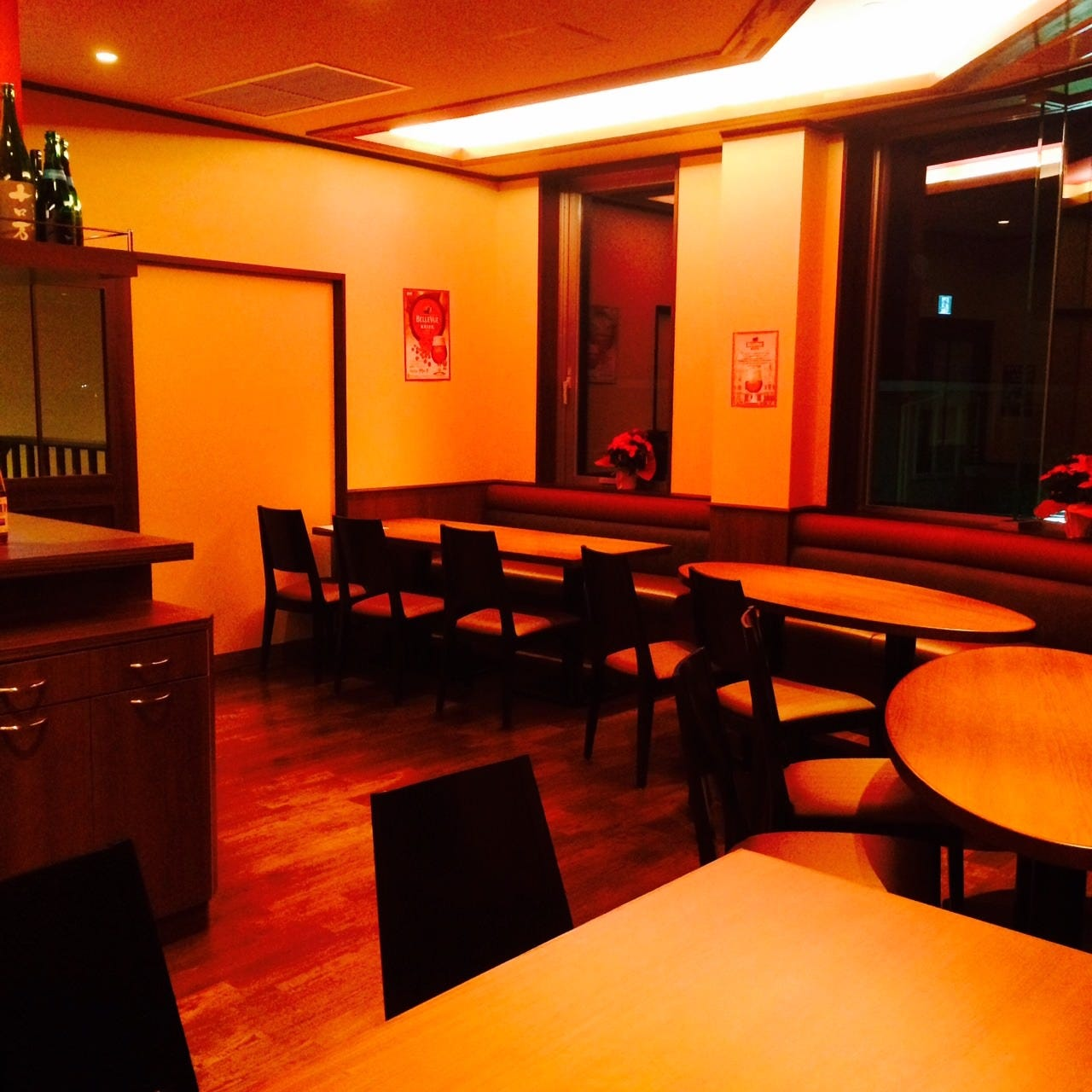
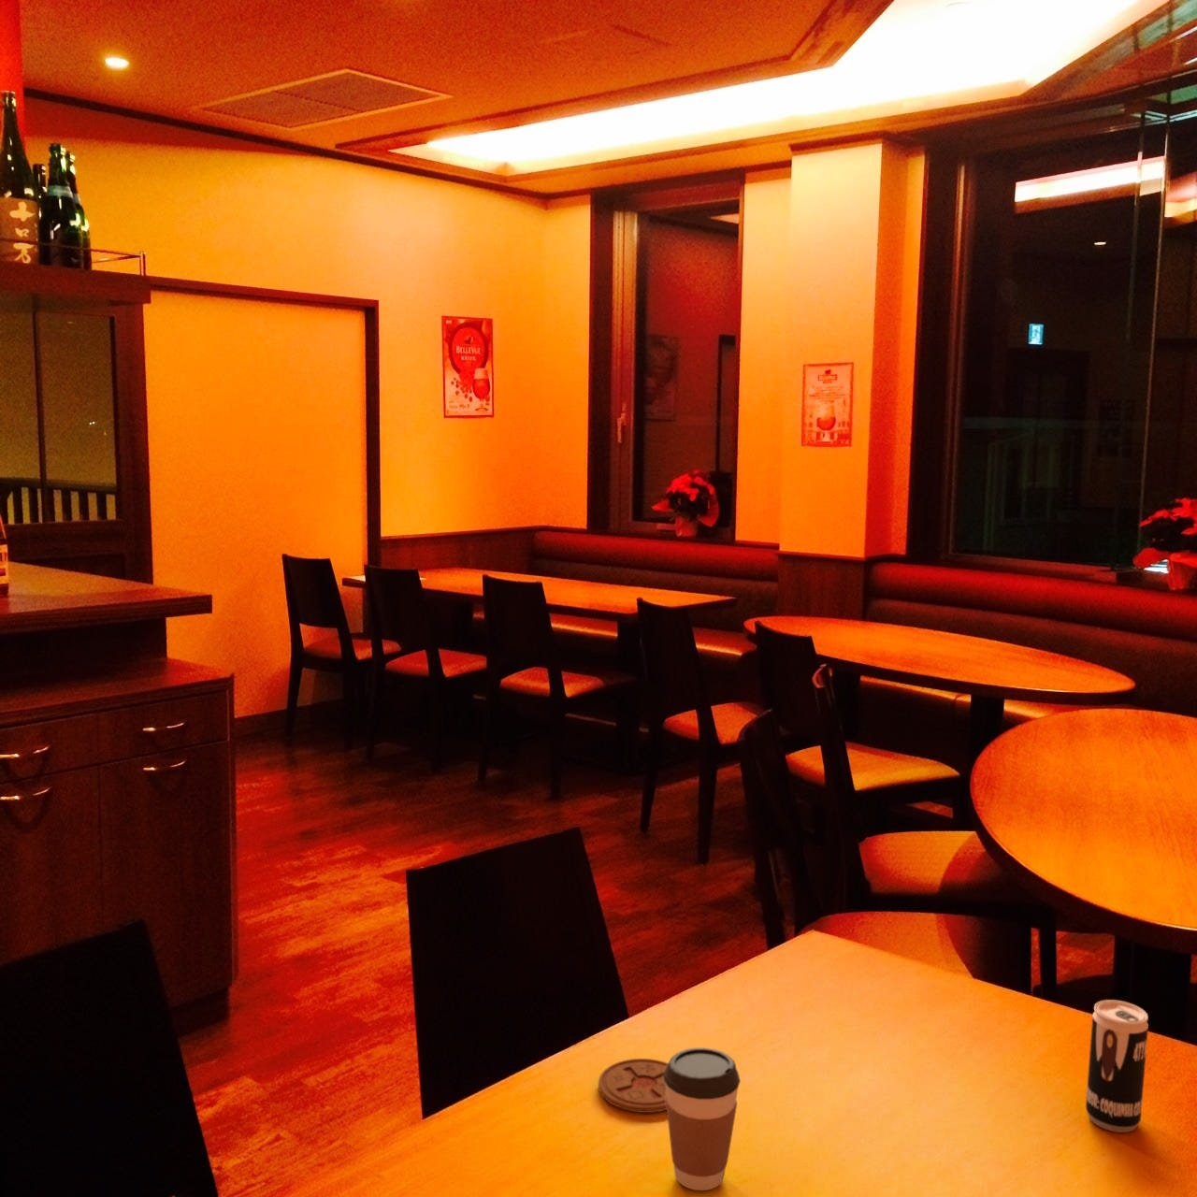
+ coaster (643, 1084)
+ coffee cup (700, 1119)
+ beverage can (1117, 1065)
